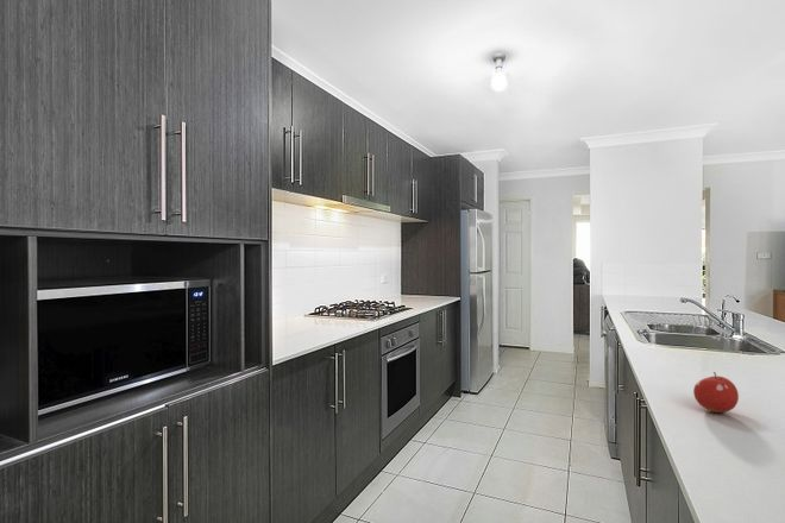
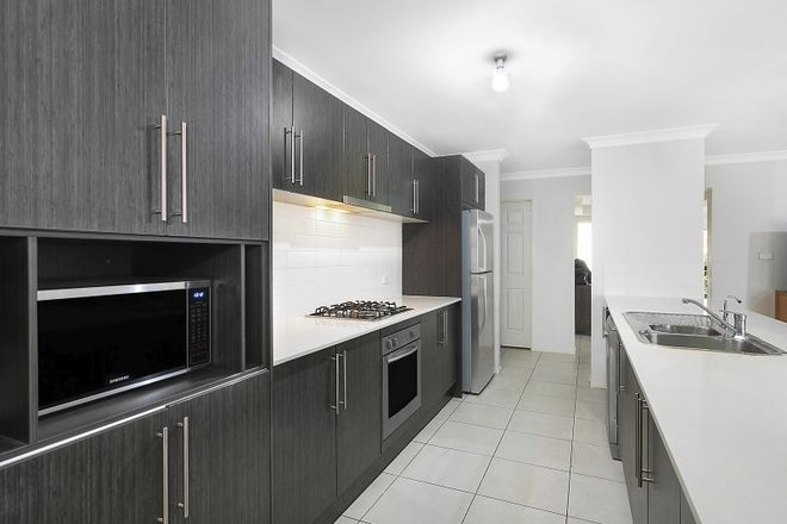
- fruit (715, 391)
